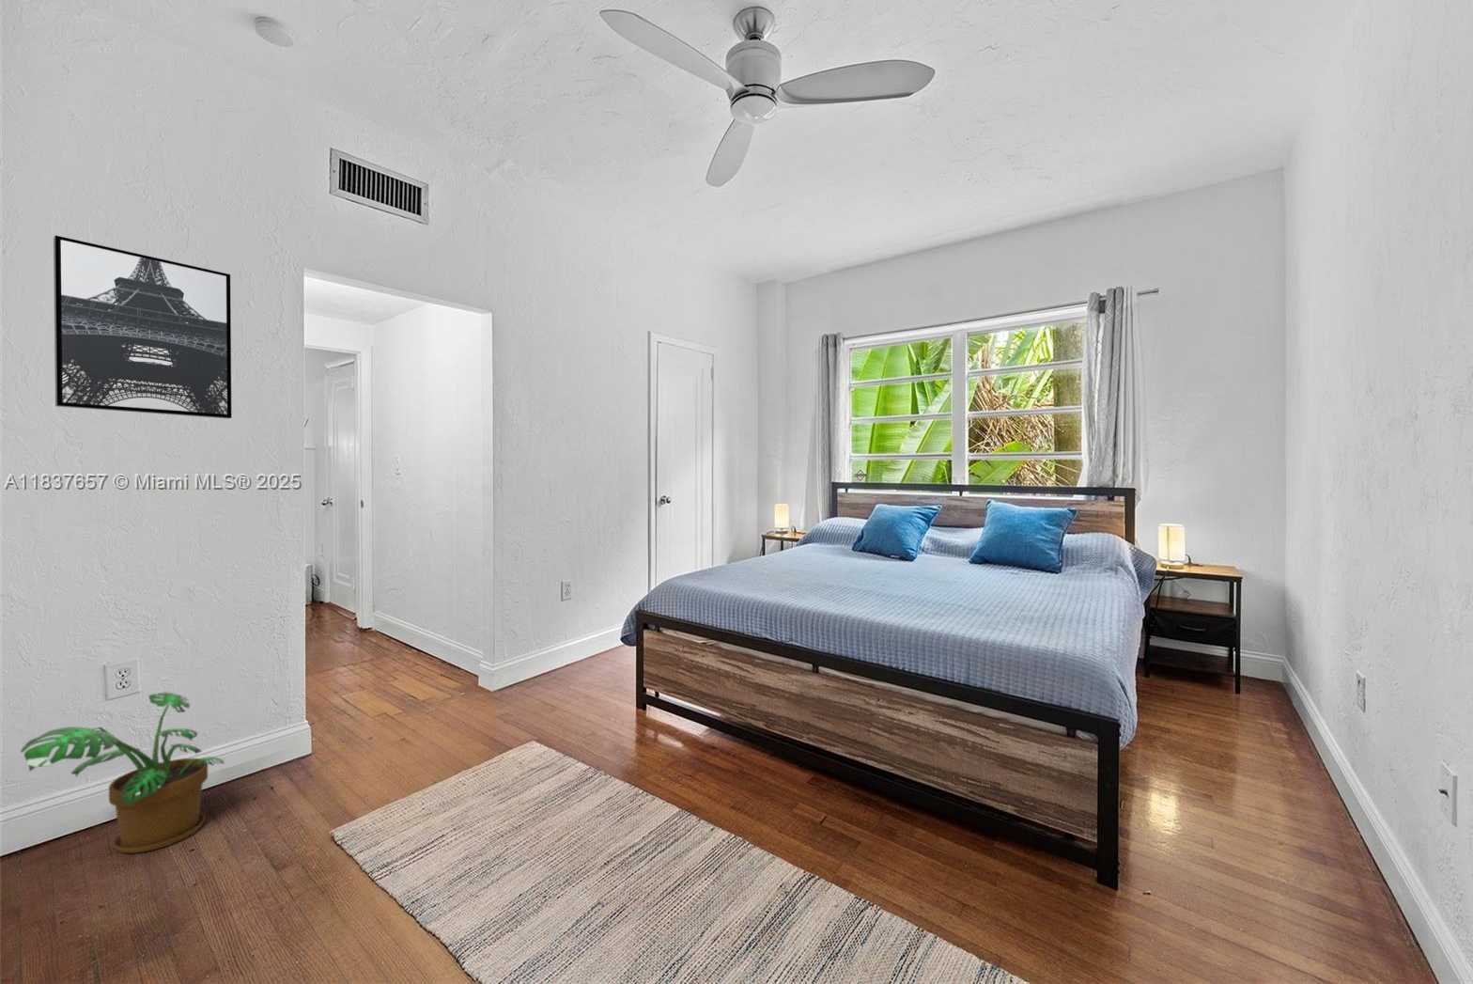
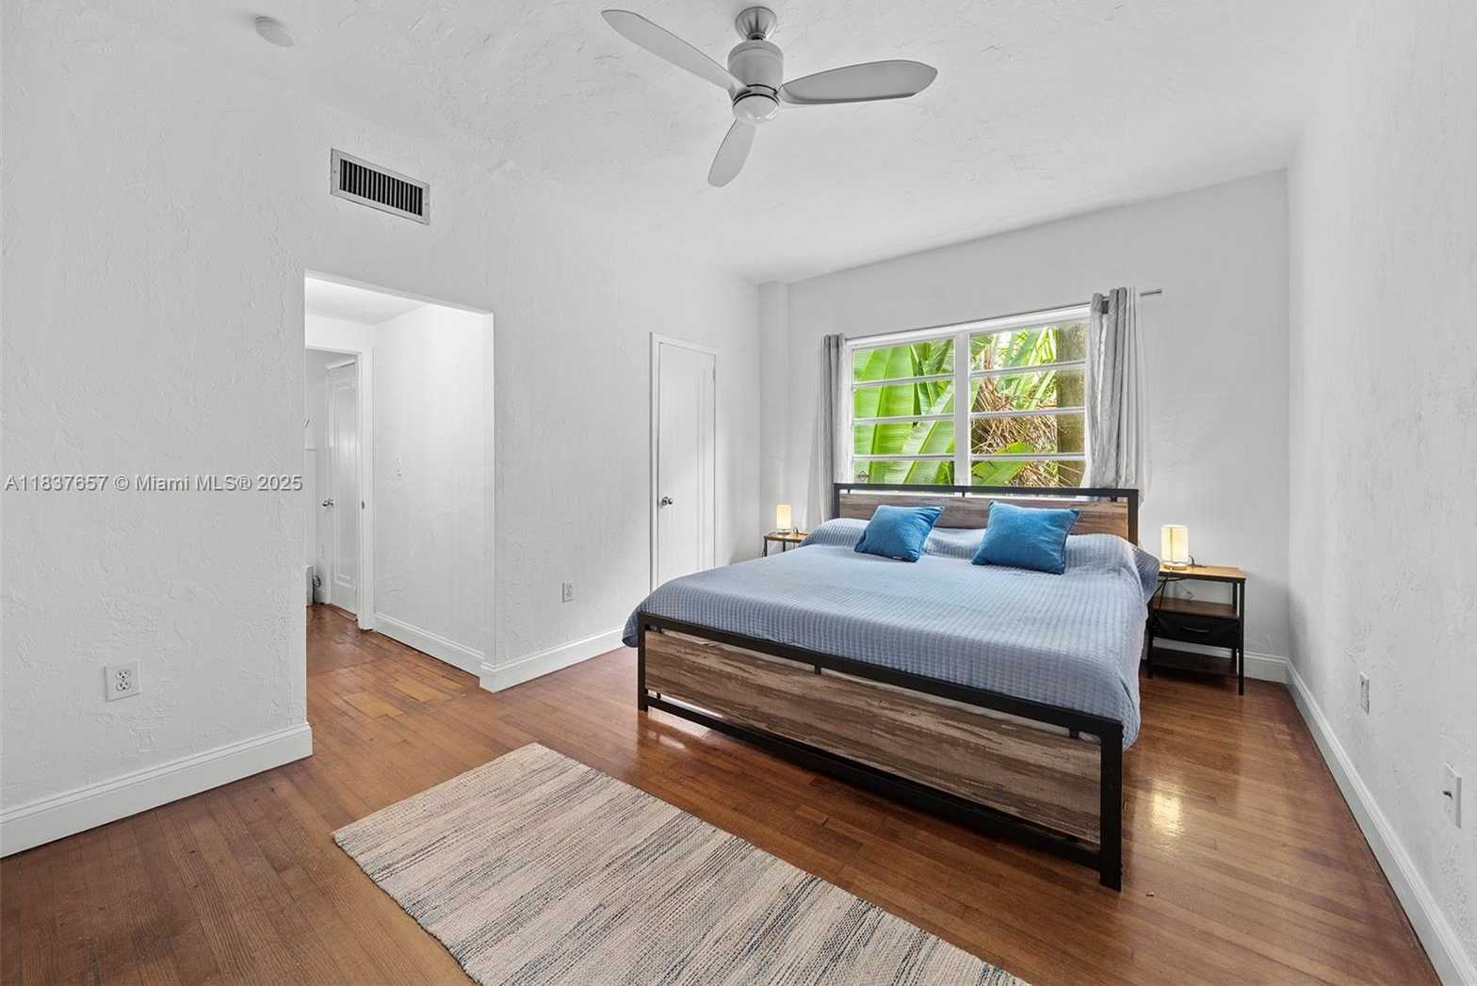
- wall art (149, 335)
- potted plant (127, 774)
